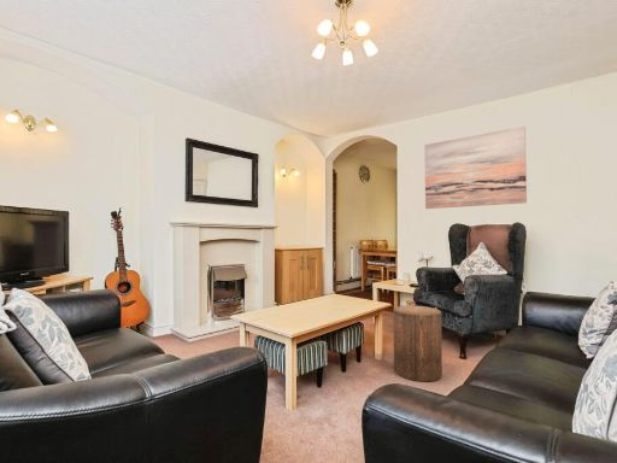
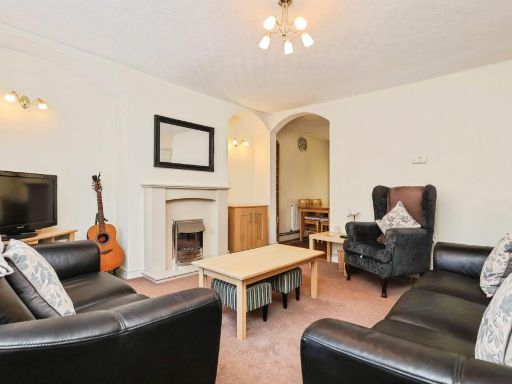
- wall art (471, 171)
- stool (417, 340)
